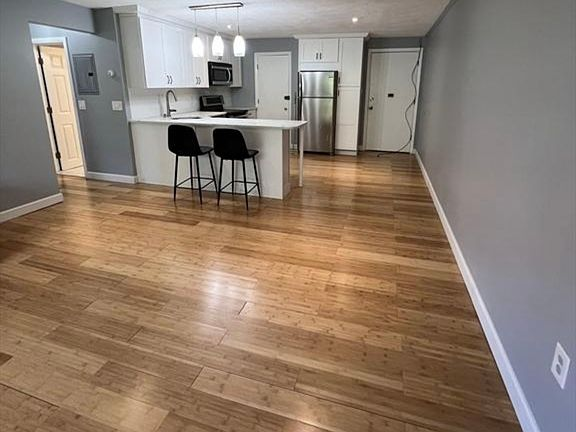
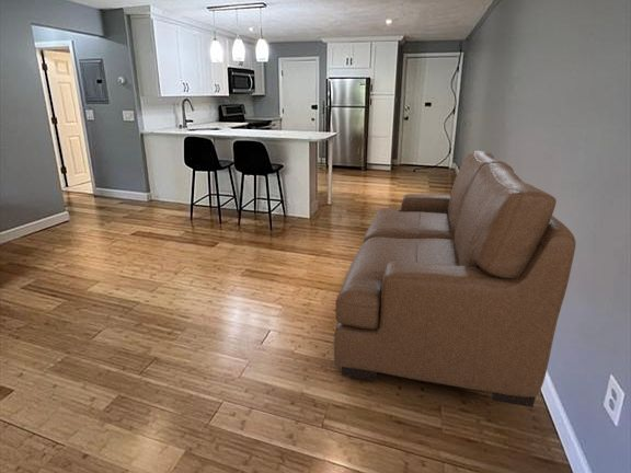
+ sofa (434, 236)
